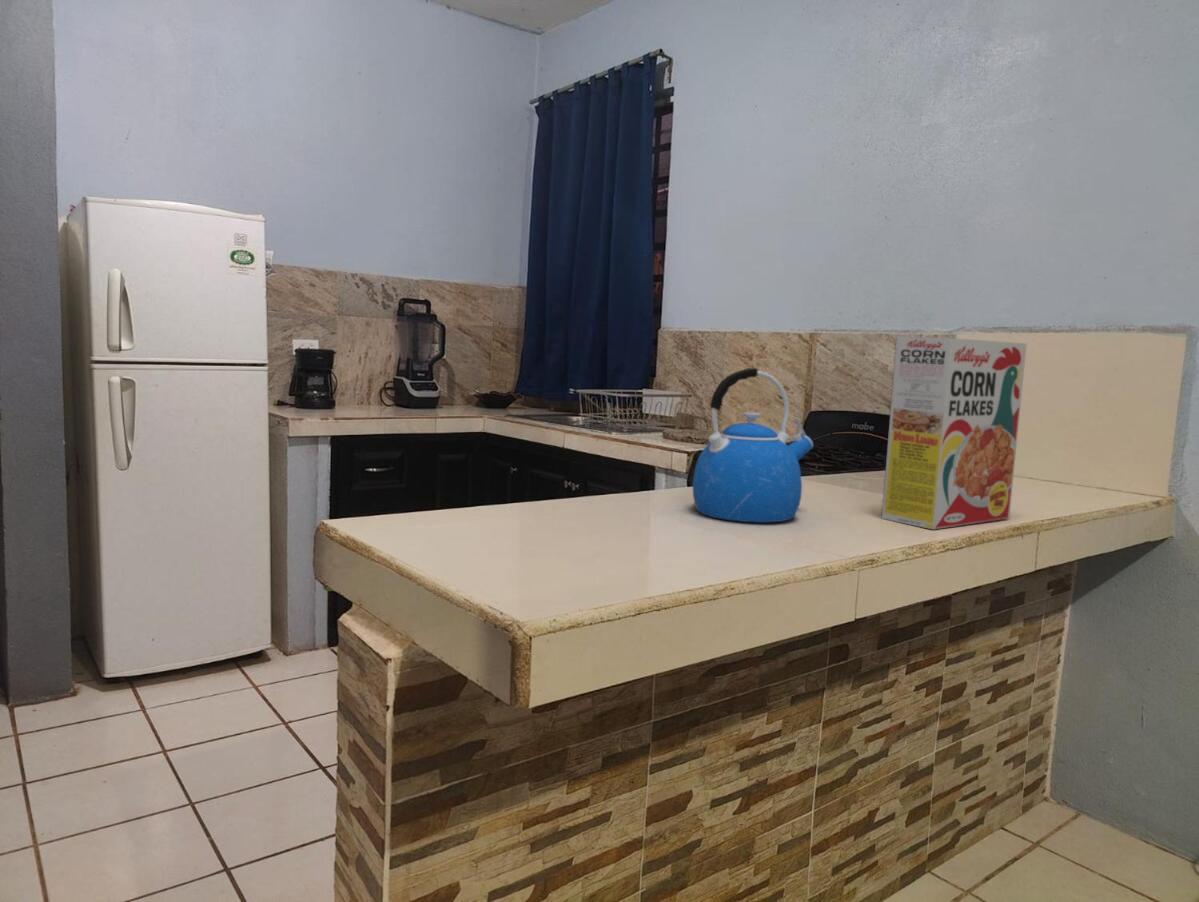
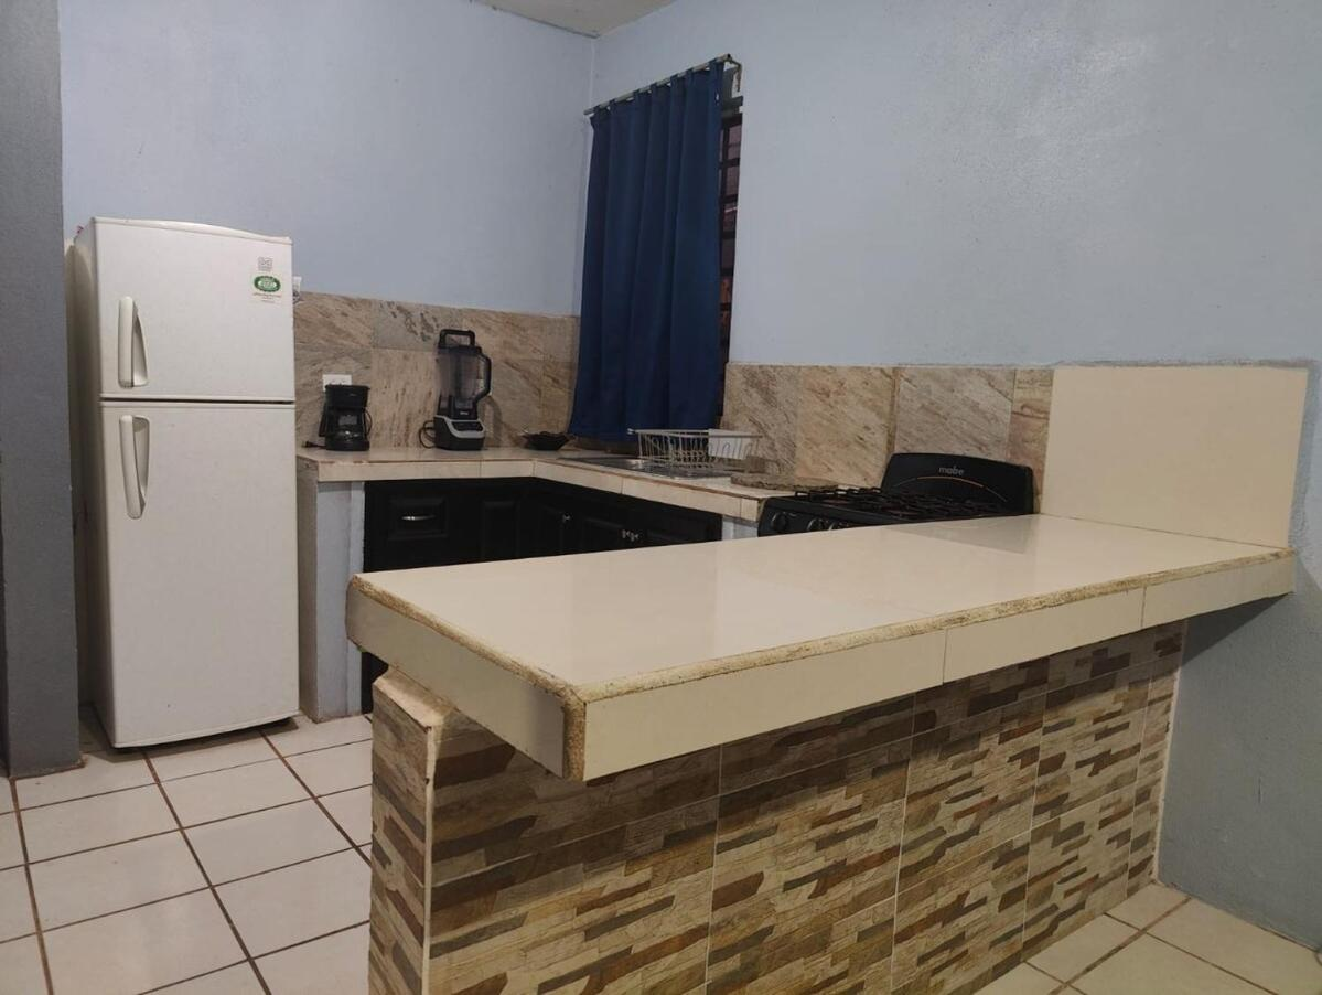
- kettle (760, 441)
- cereal box (954, 430)
